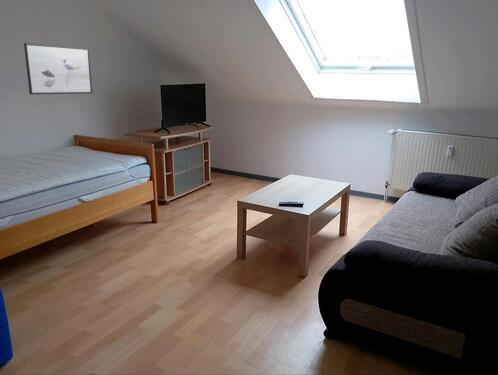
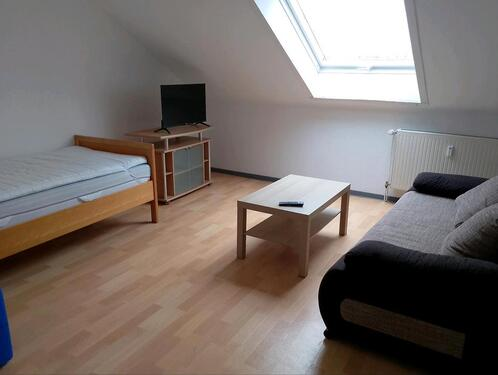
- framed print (61, 70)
